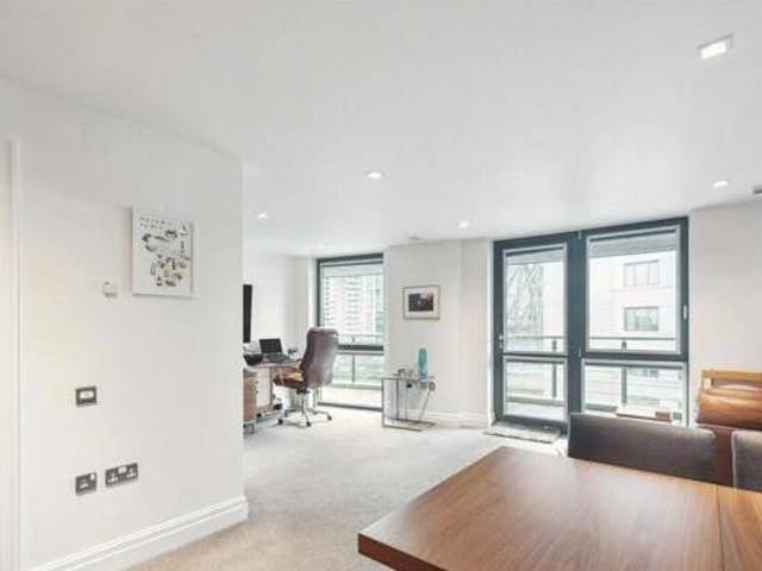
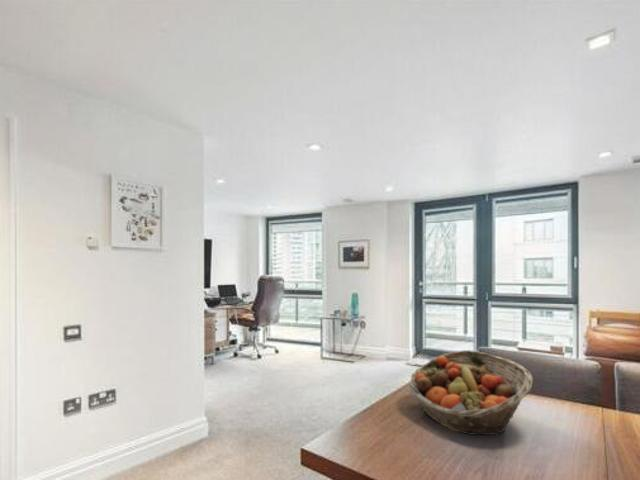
+ fruit basket (466, 388)
